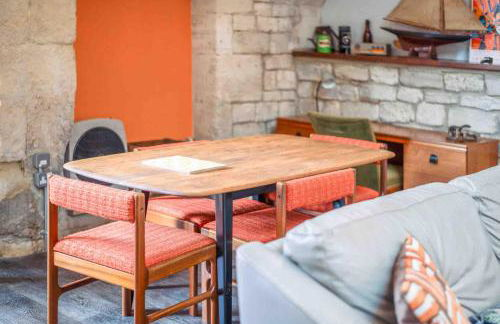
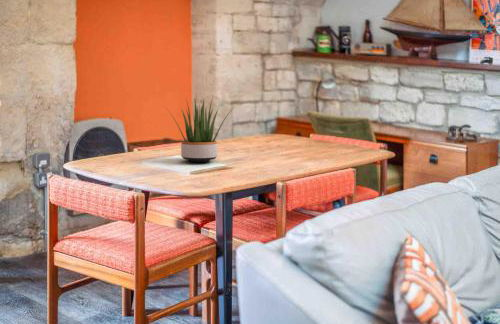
+ potted plant (199, 129)
